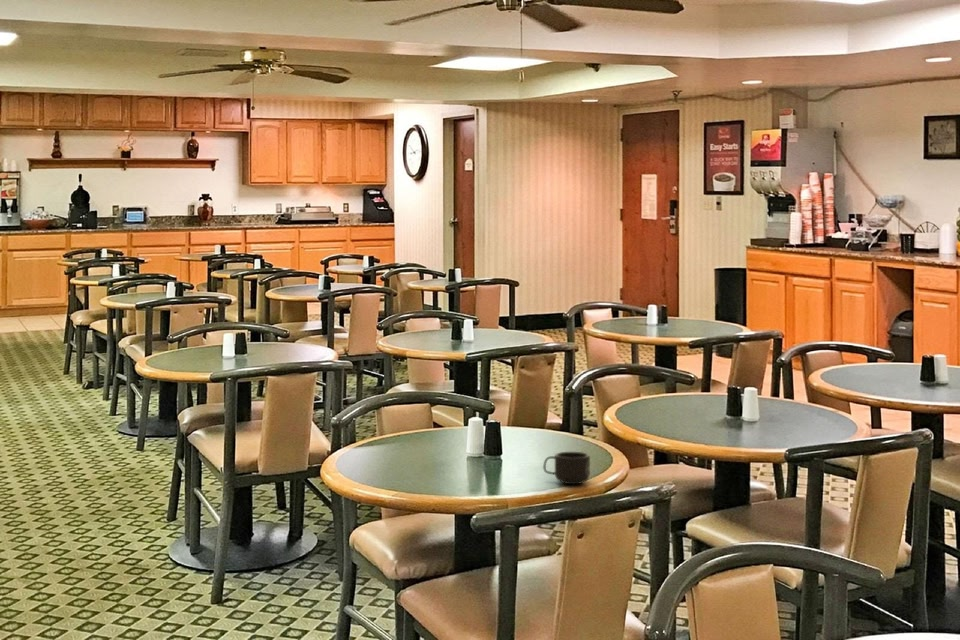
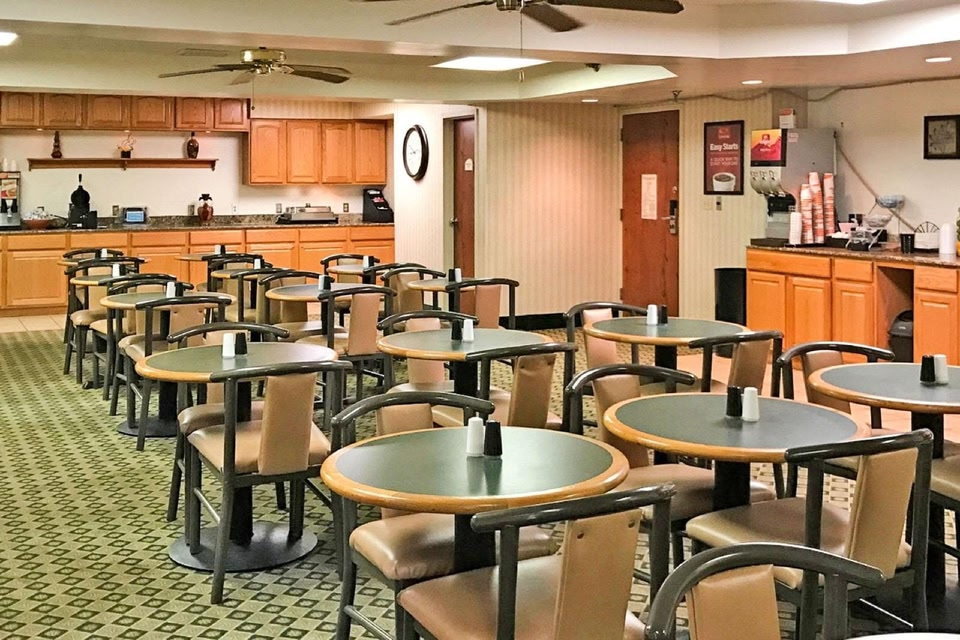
- mug (566, 468)
